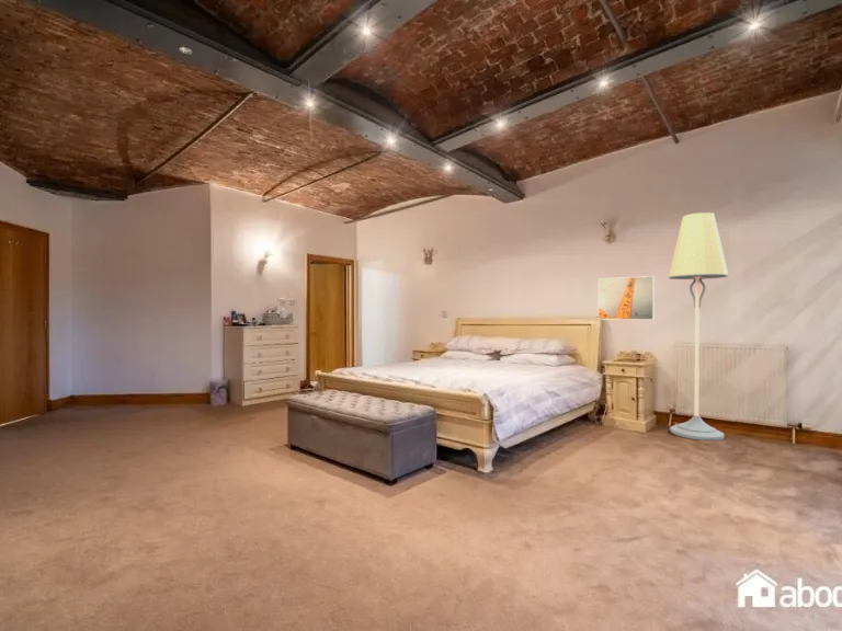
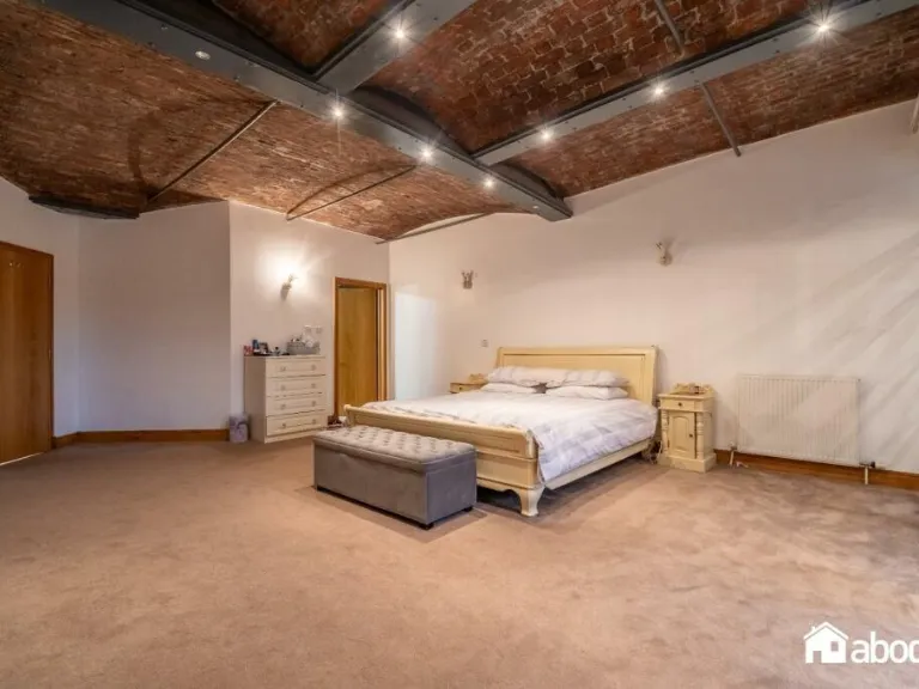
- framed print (625, 298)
- floor lamp (696, 324)
